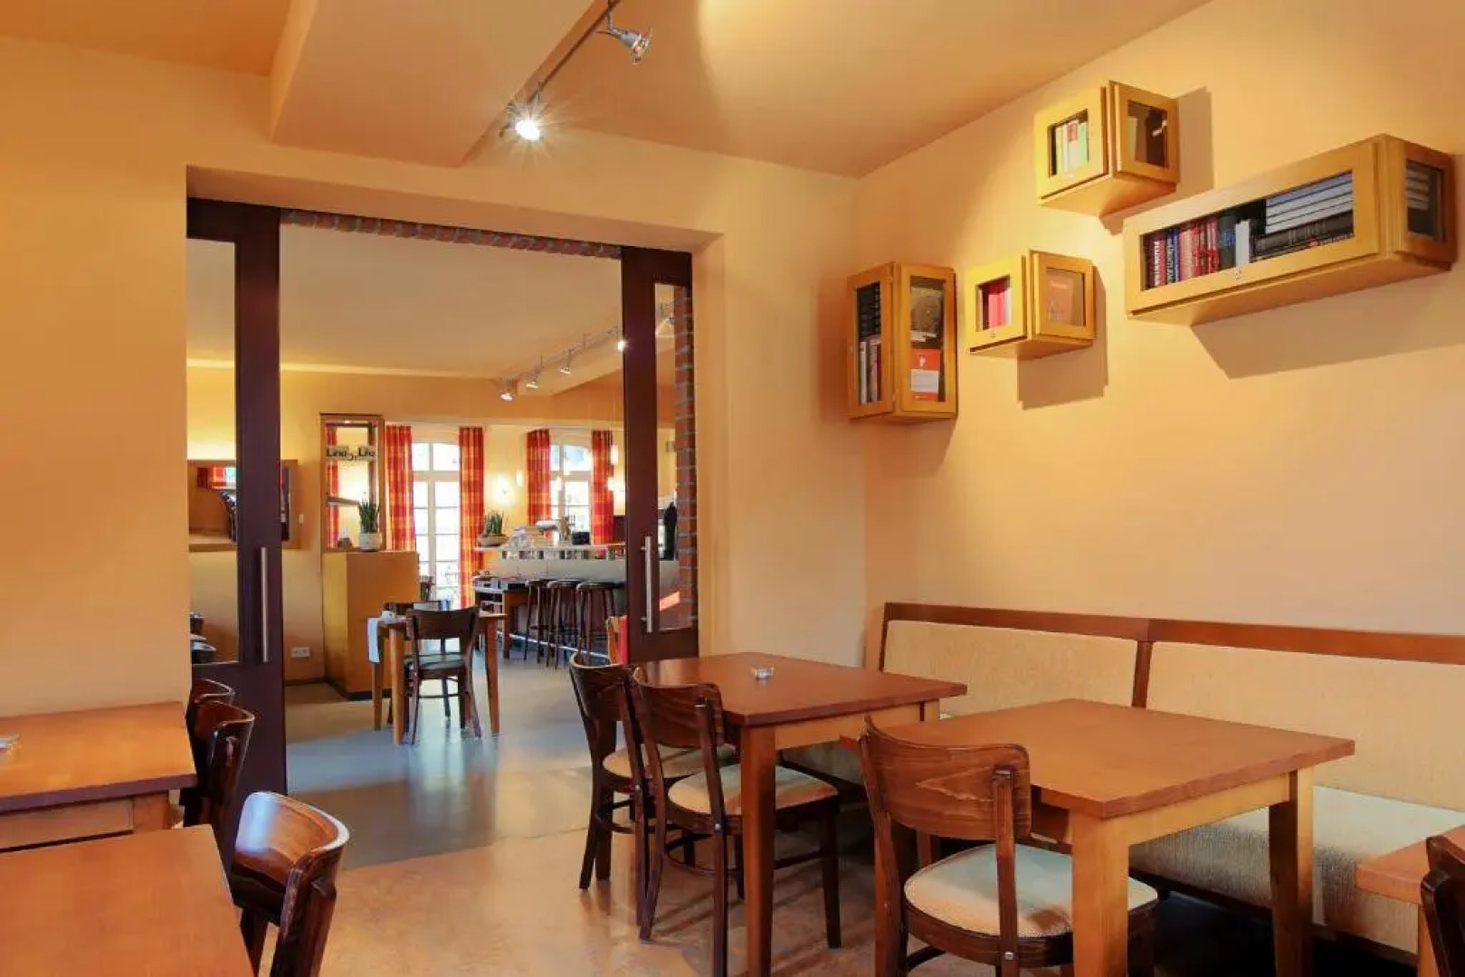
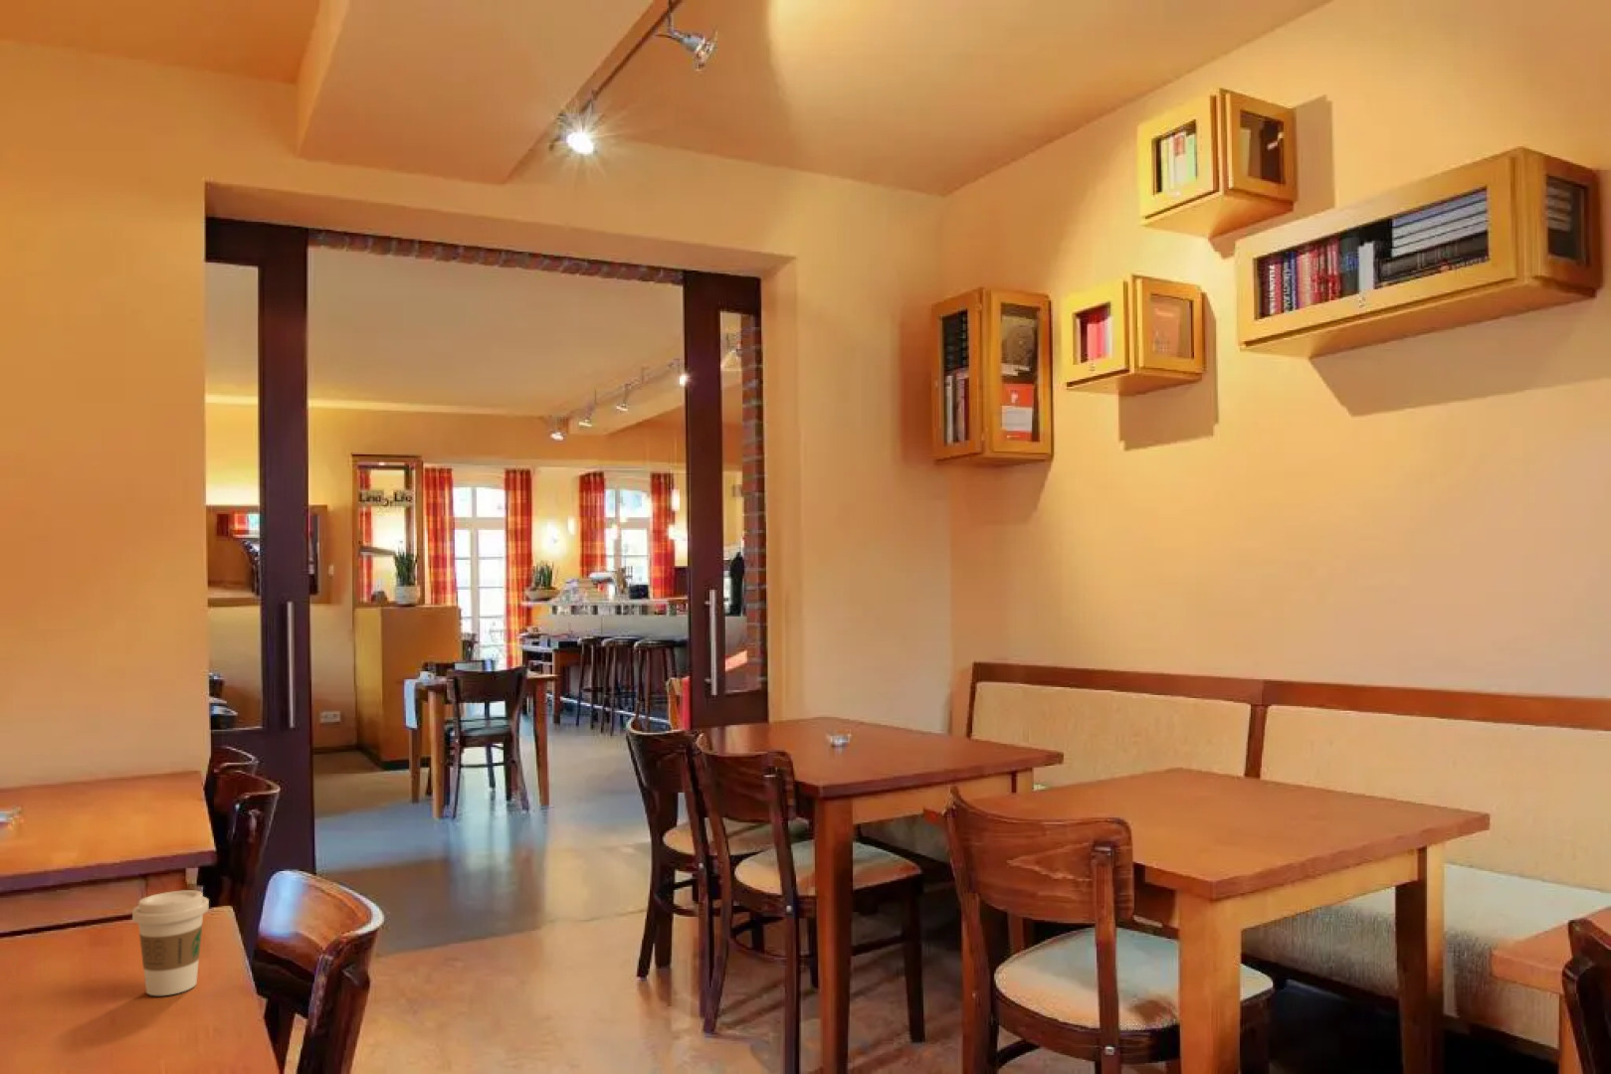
+ coffee cup (172, 942)
